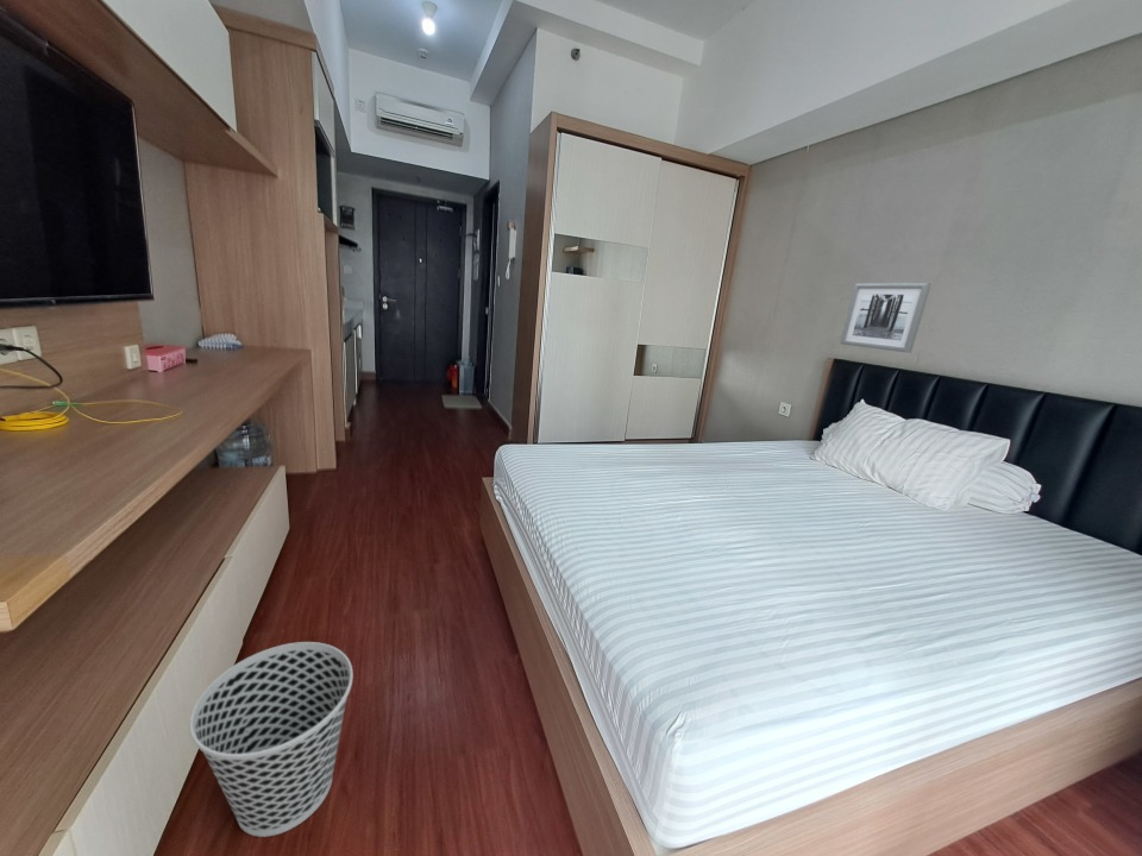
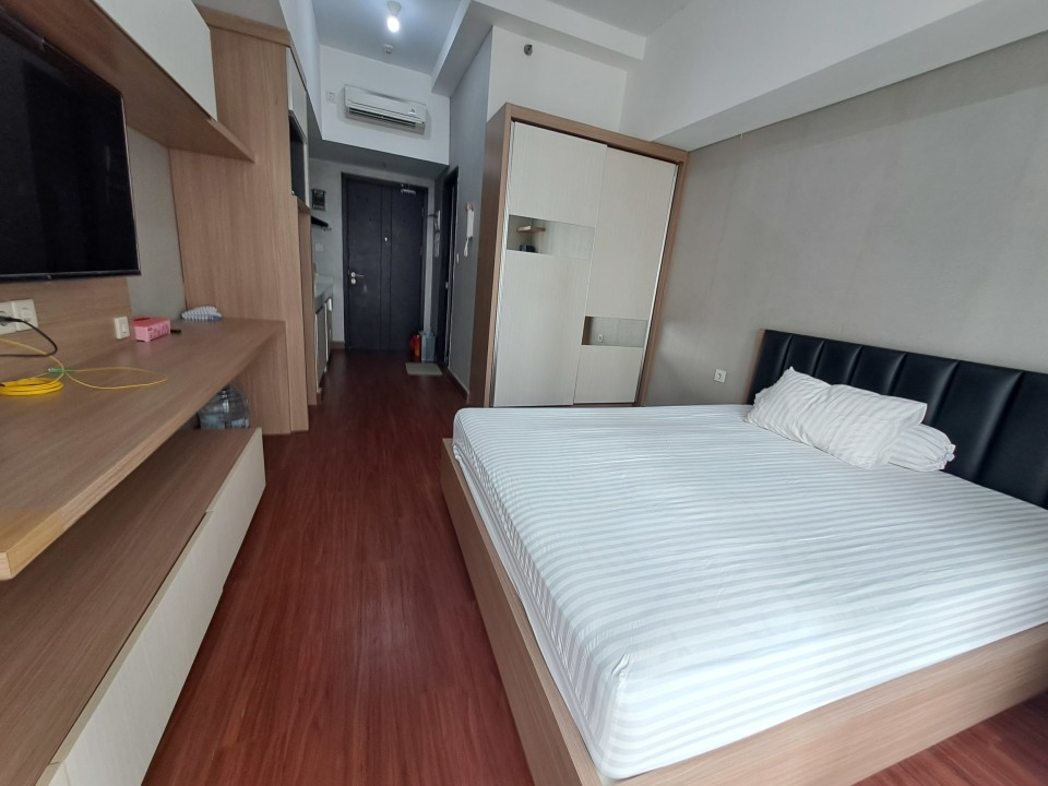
- wastebasket (282, 742)
- wall art (881, 316)
